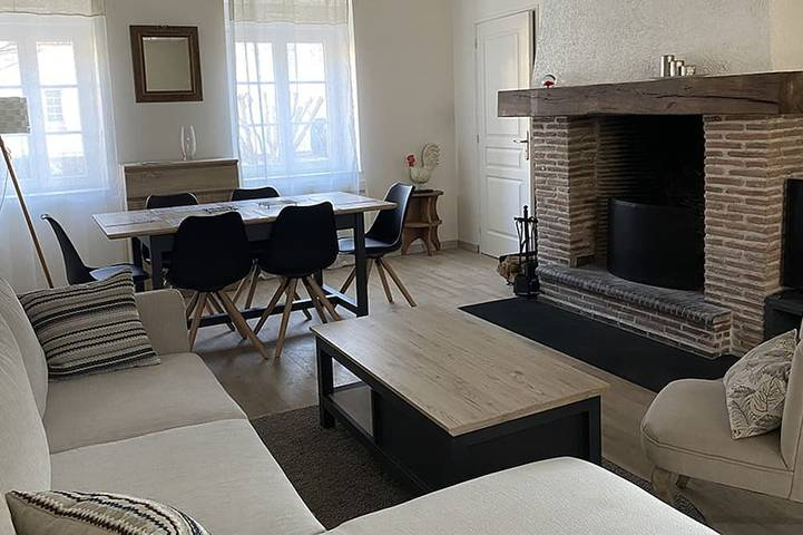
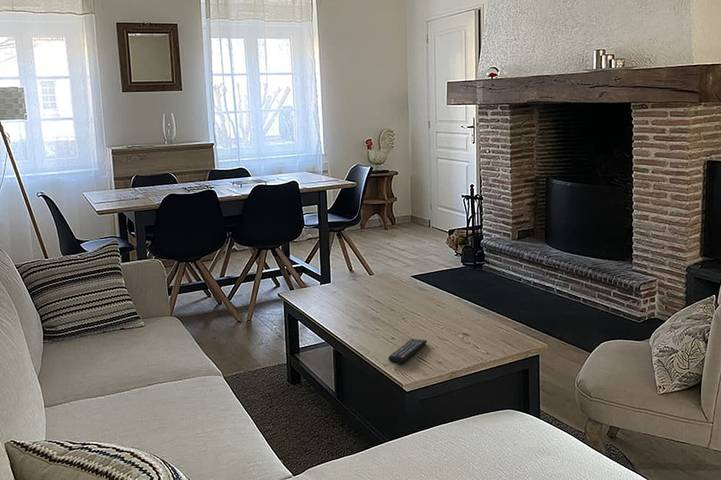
+ remote control (408, 350)
